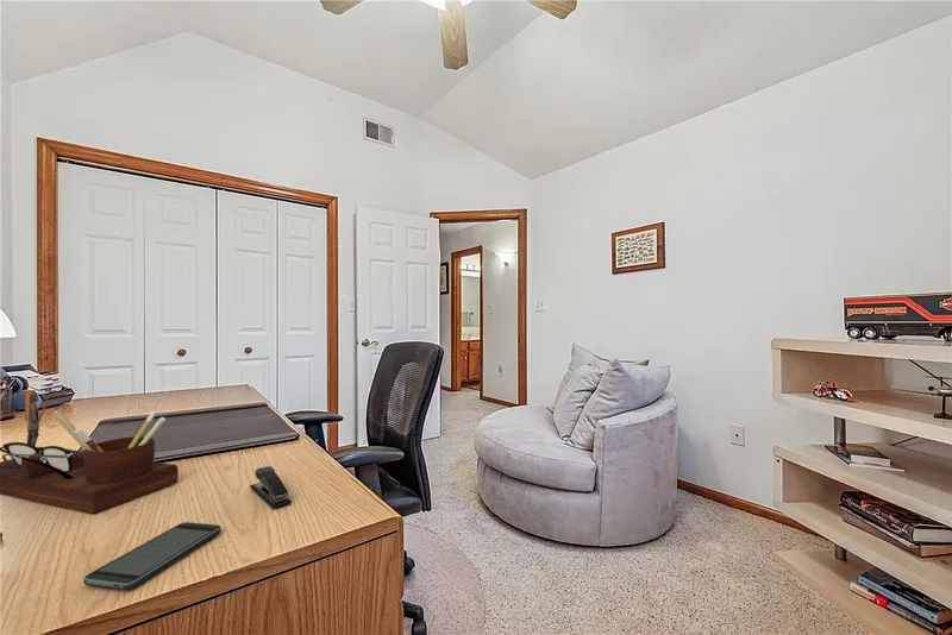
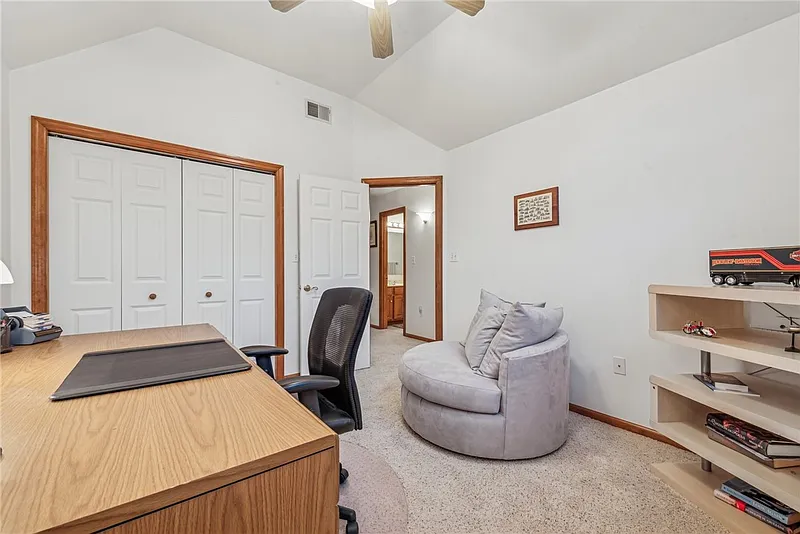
- smartphone (159, 552)
- stapler (270, 484)
- desk organizer (77, 440)
